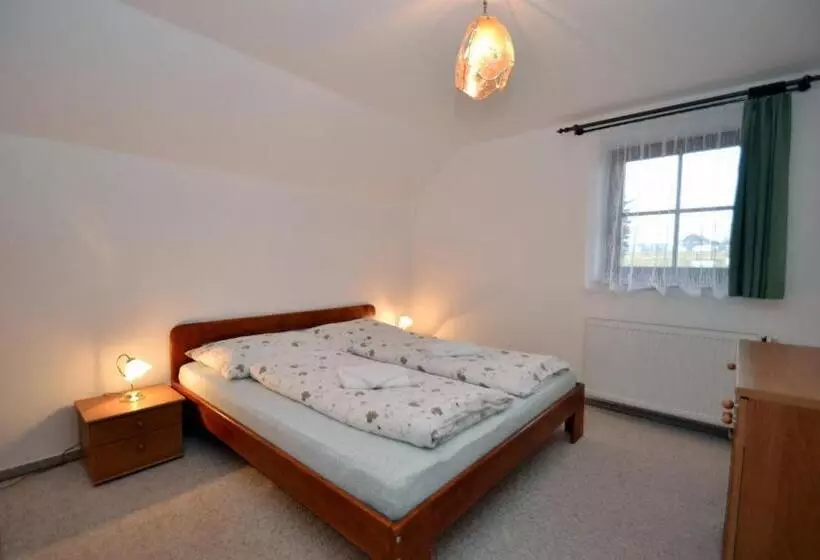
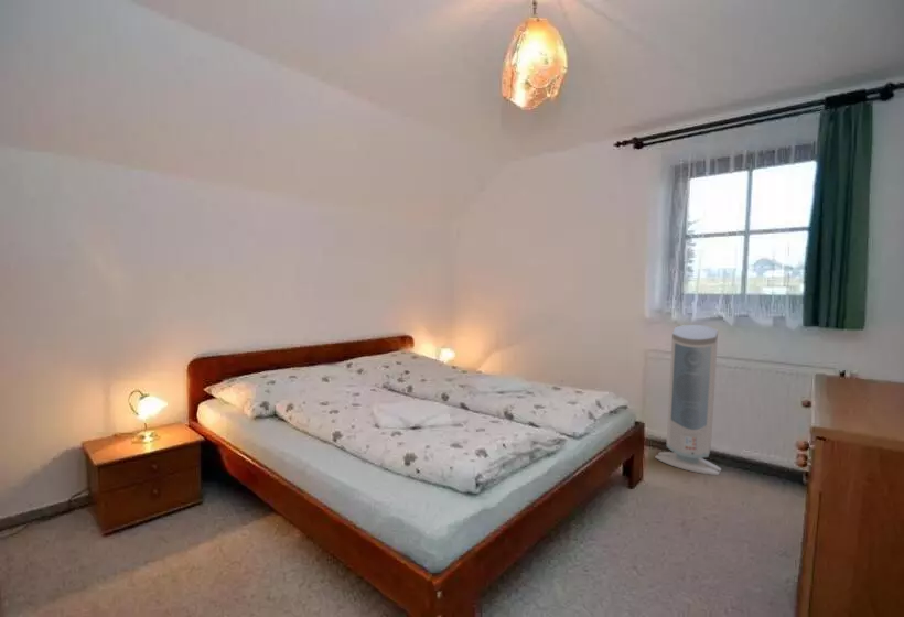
+ air purifier (690, 394)
